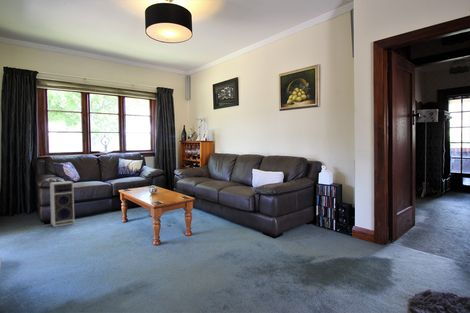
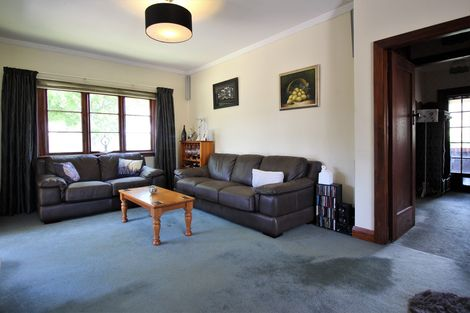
- speaker (62, 203)
